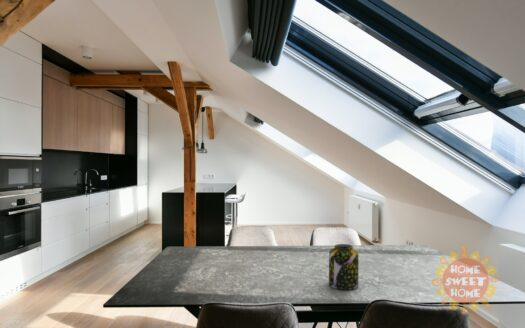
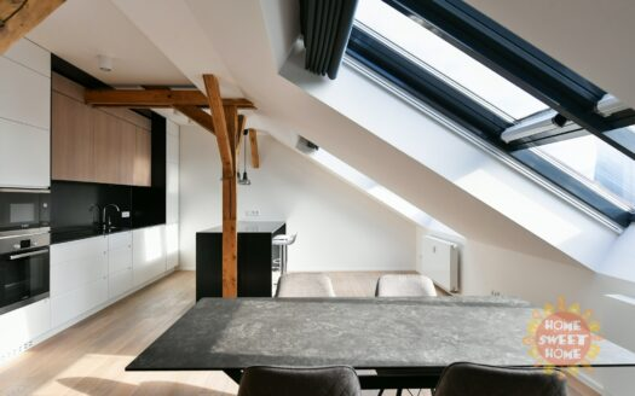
- jar (343, 265)
